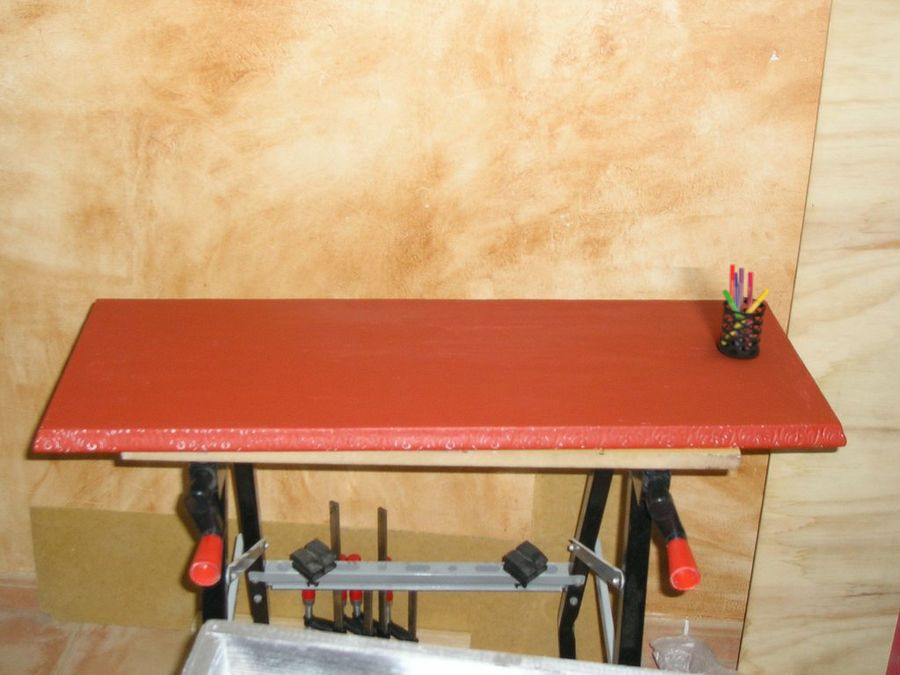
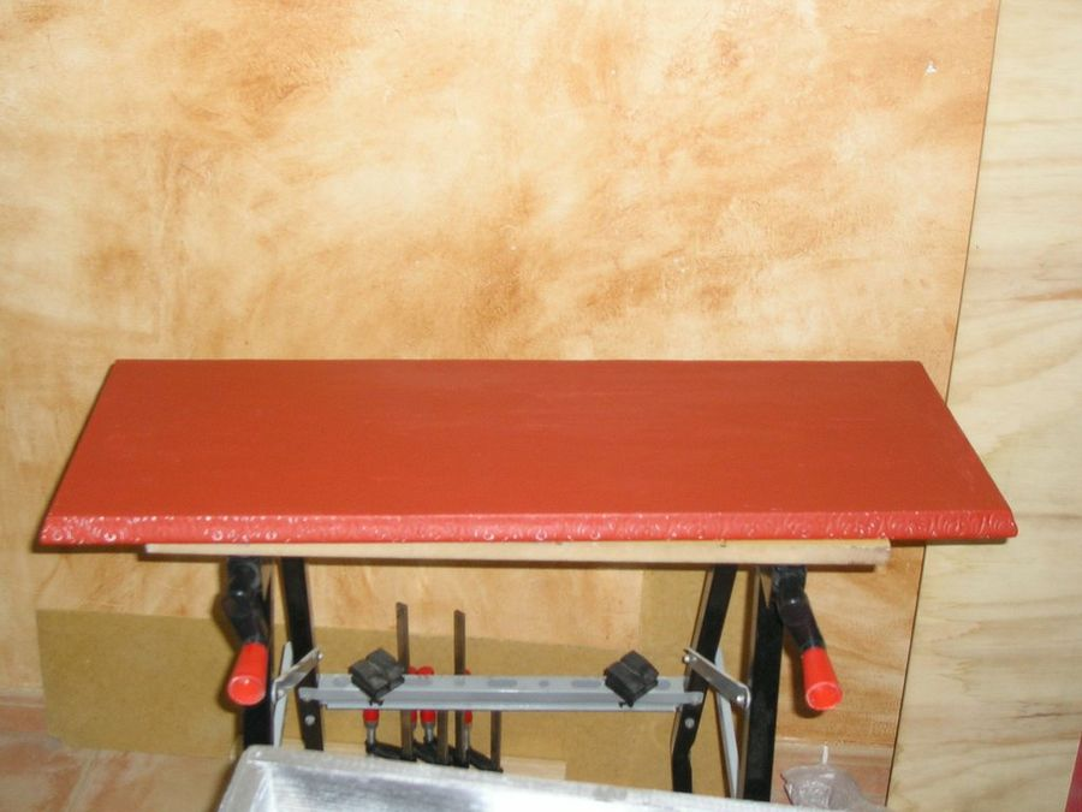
- pen holder (738, 311)
